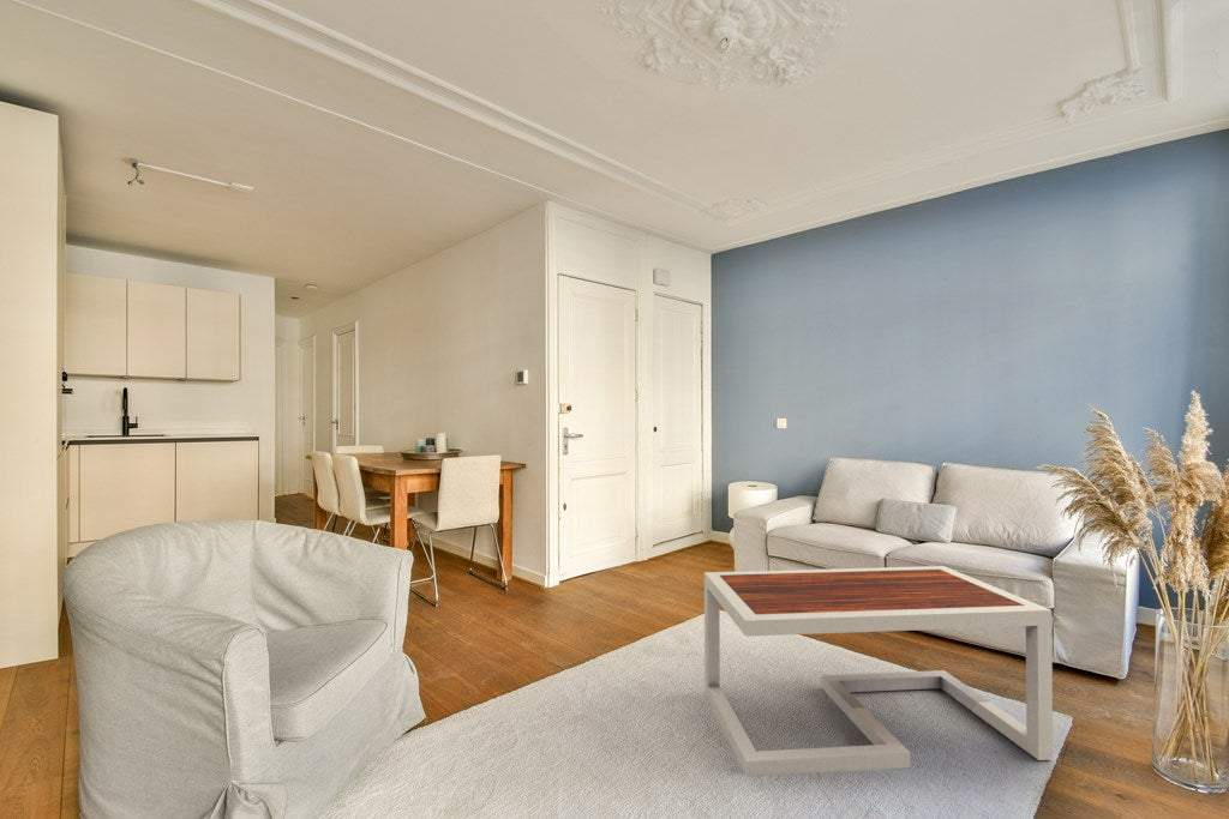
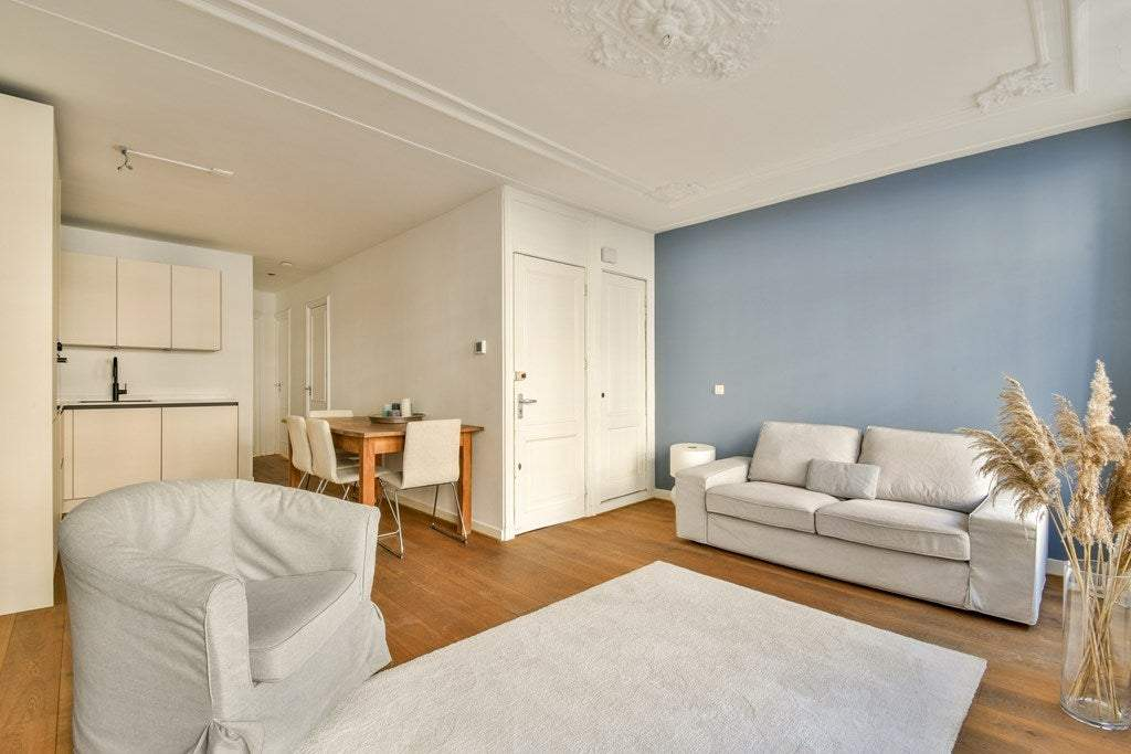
- coffee table (859, 674)
